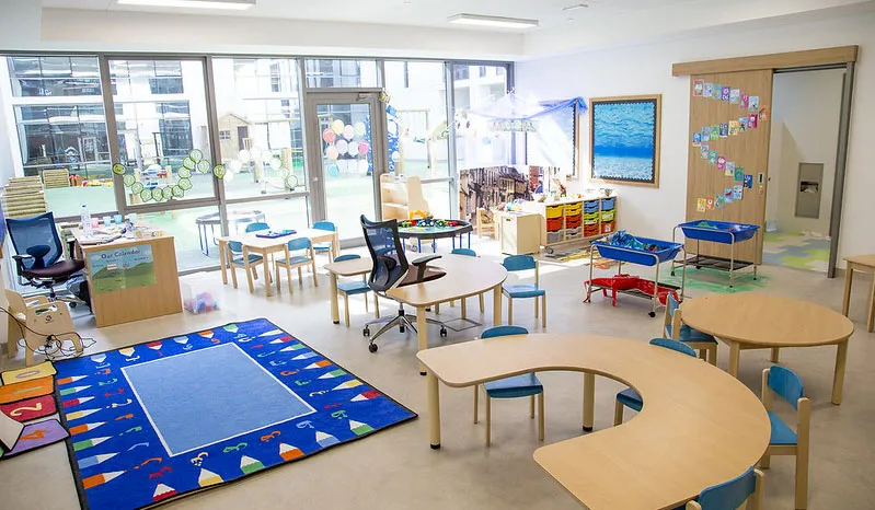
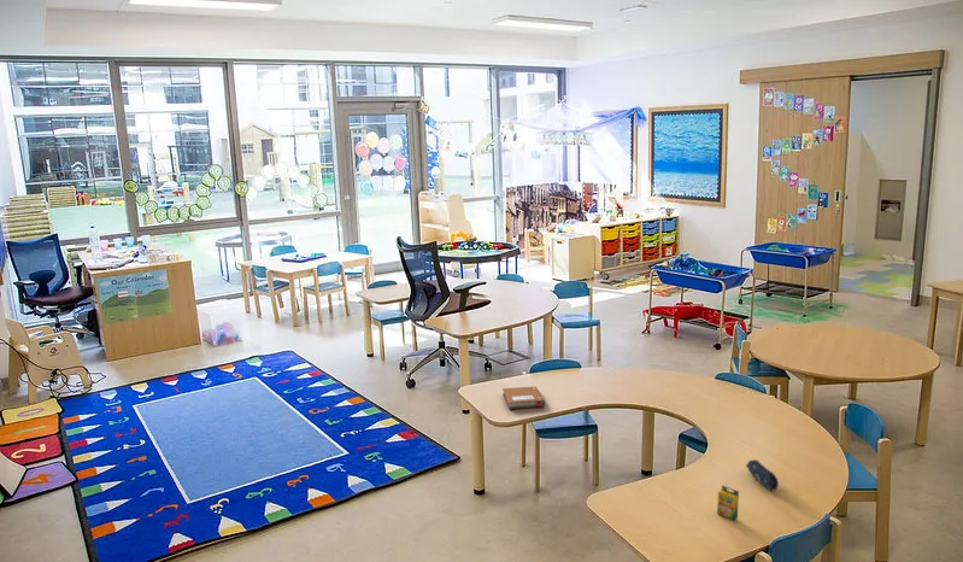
+ crayon box (727, 502)
+ pencil case (762, 474)
+ notebook (523, 397)
